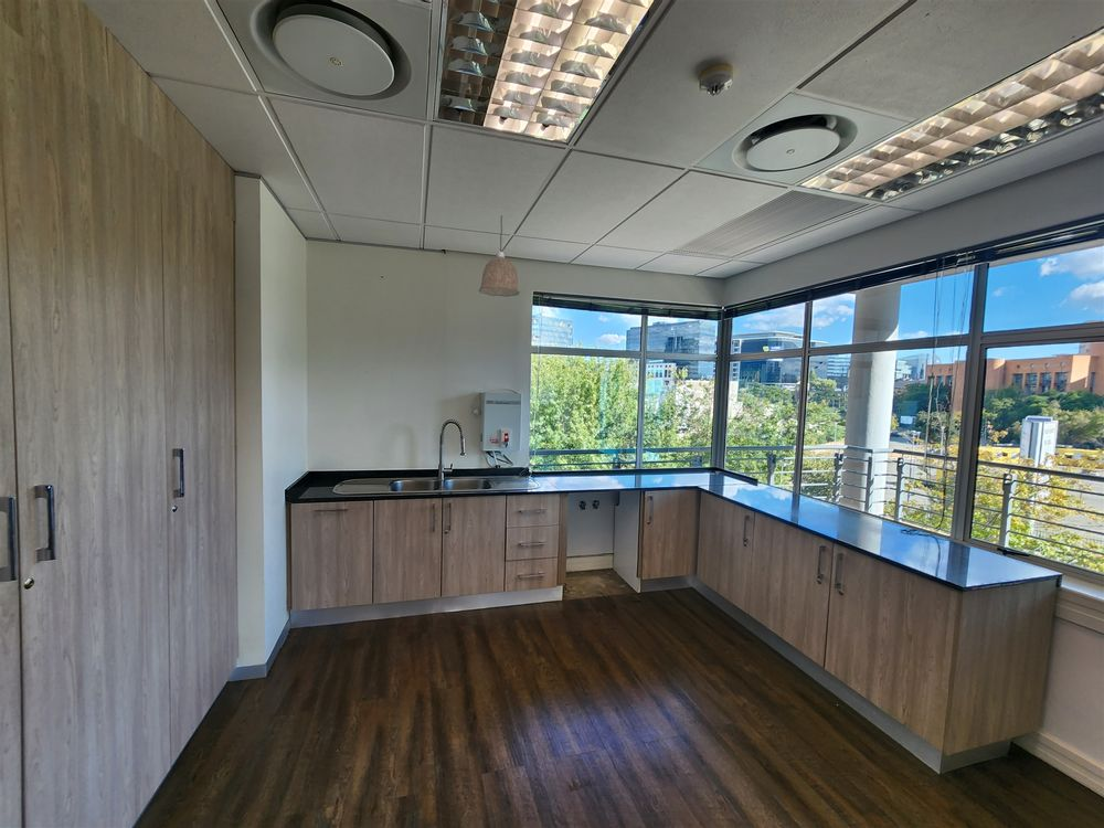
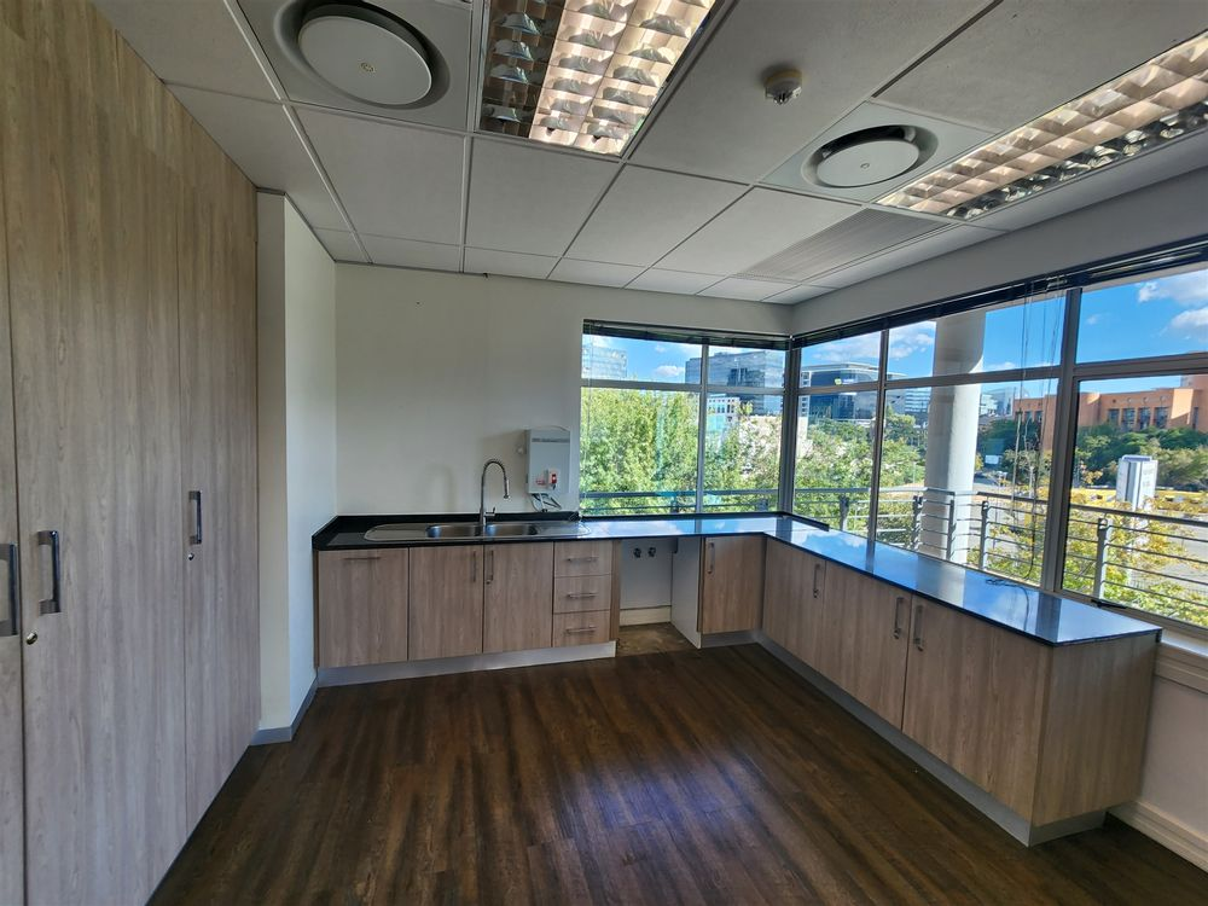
- pendant lamp (500, 254)
